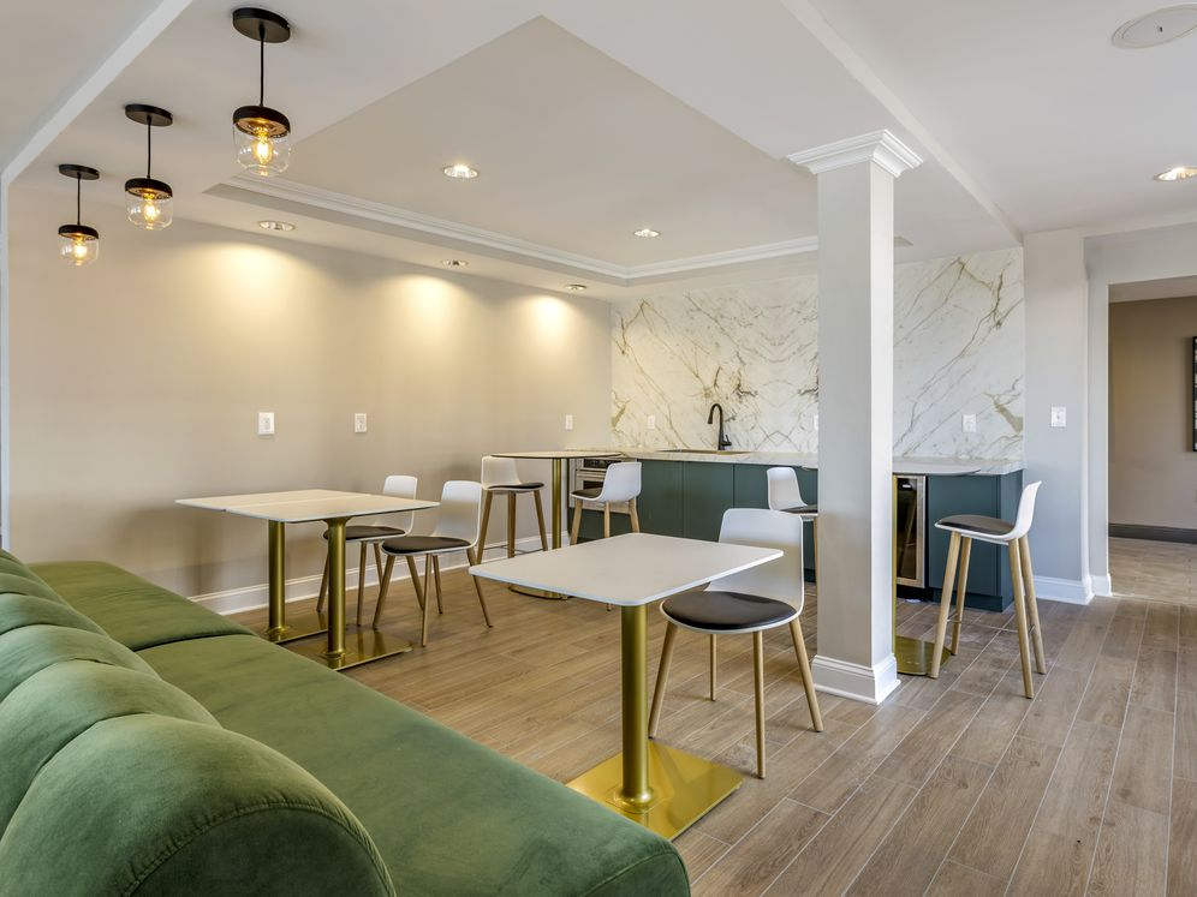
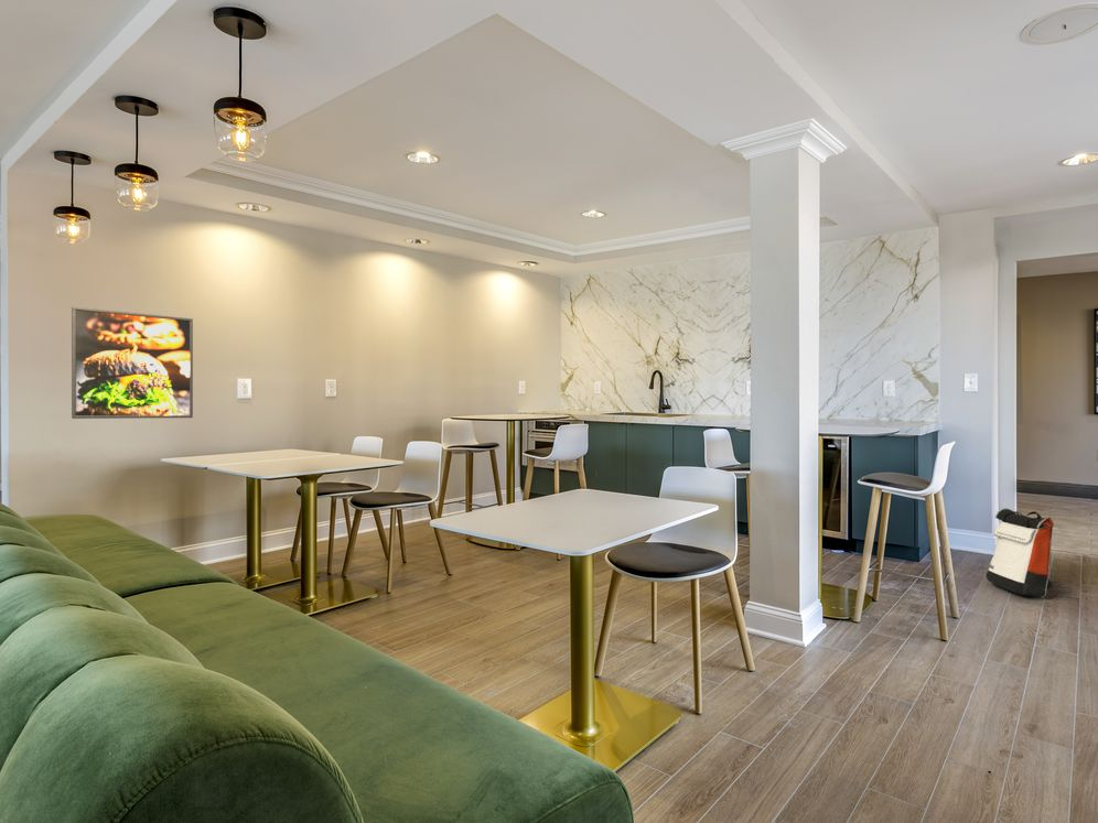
+ backpack (1019, 551)
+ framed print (136, 365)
